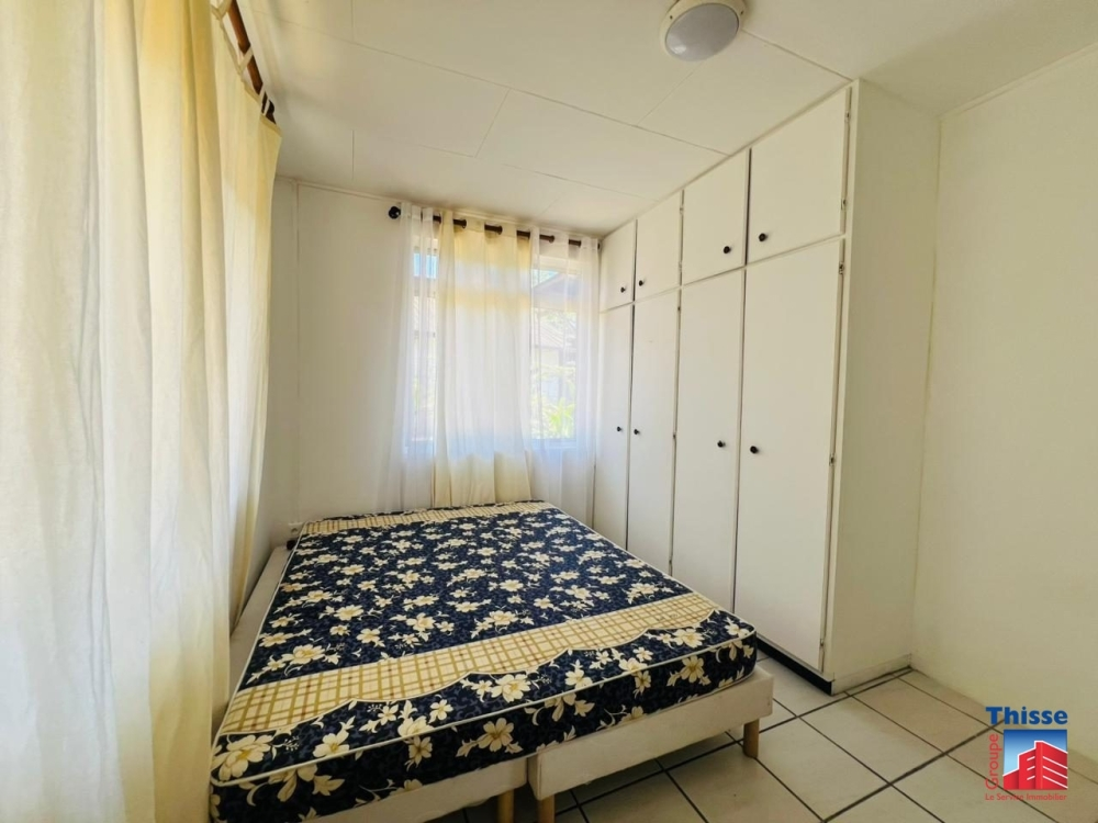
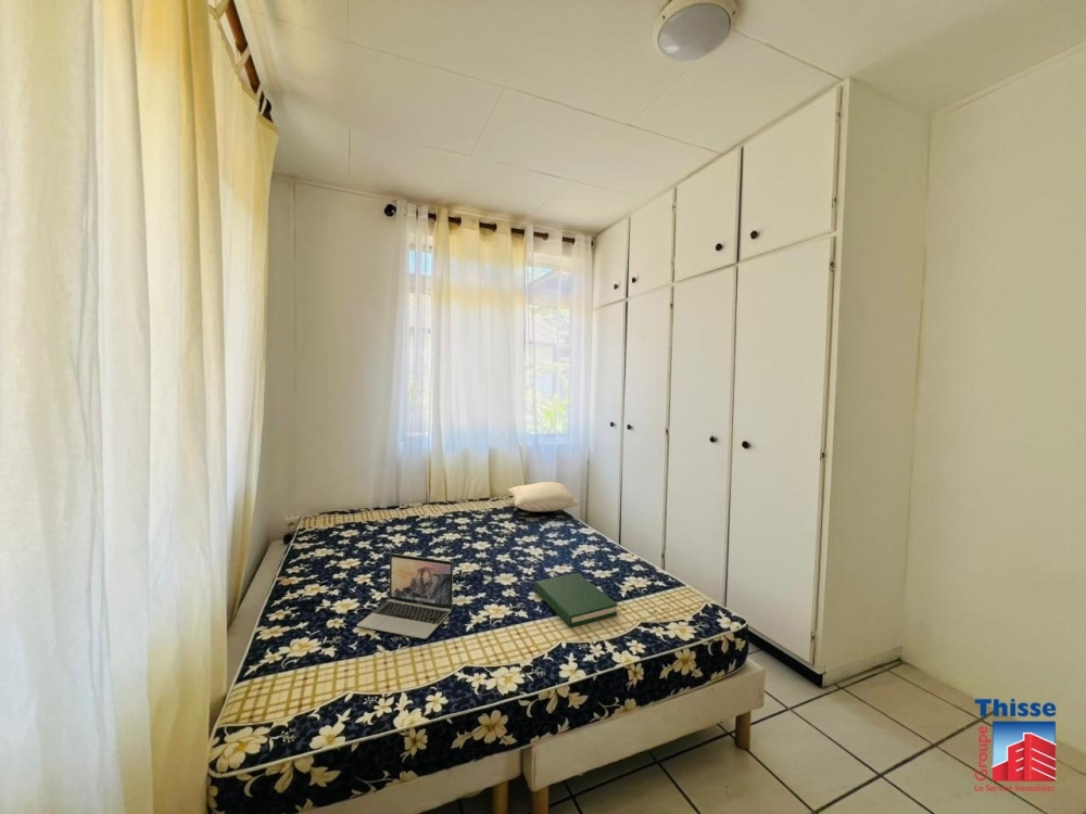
+ hardback book (573, 597)
+ pillow (541, 496)
+ laptop (406, 593)
